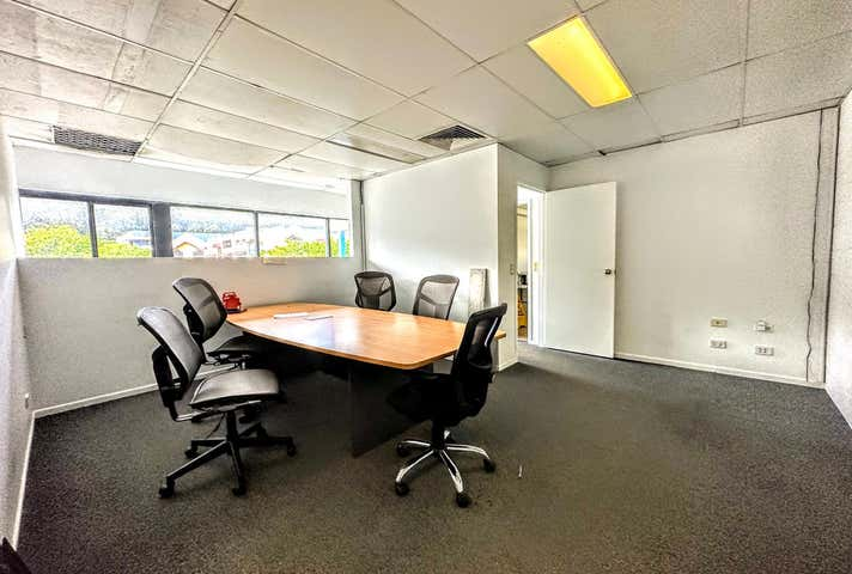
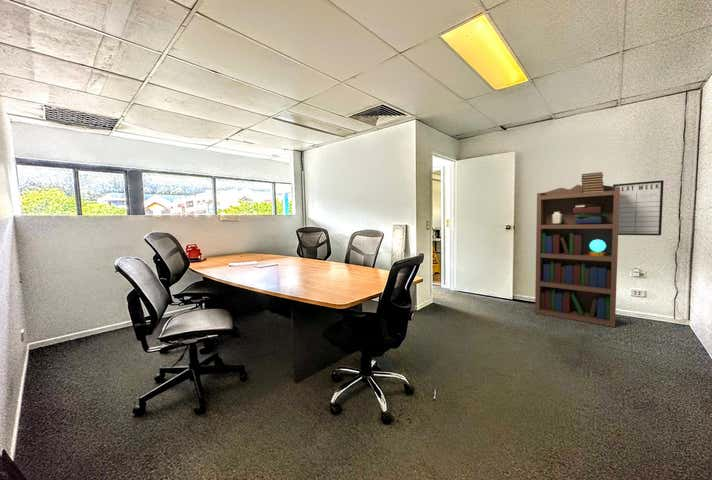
+ book stack (591, 183)
+ bookshelf (575, 250)
+ writing board (636, 209)
